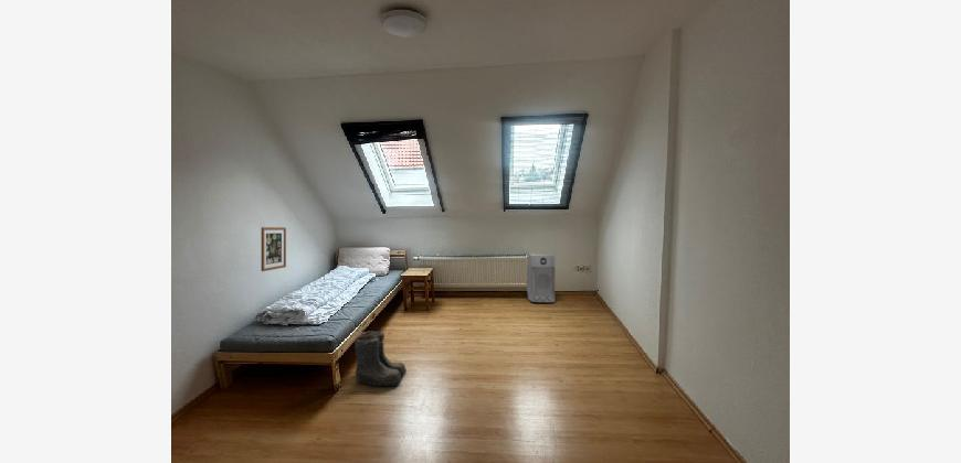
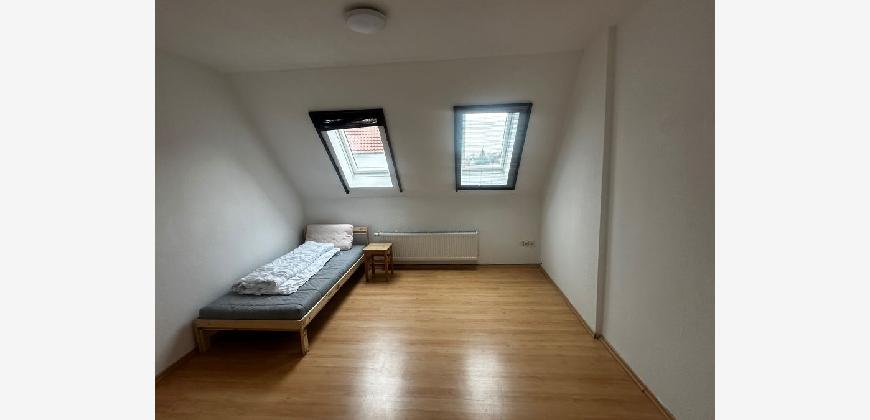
- air purifier (541, 276)
- wall art (274, 248)
- boots (380, 356)
